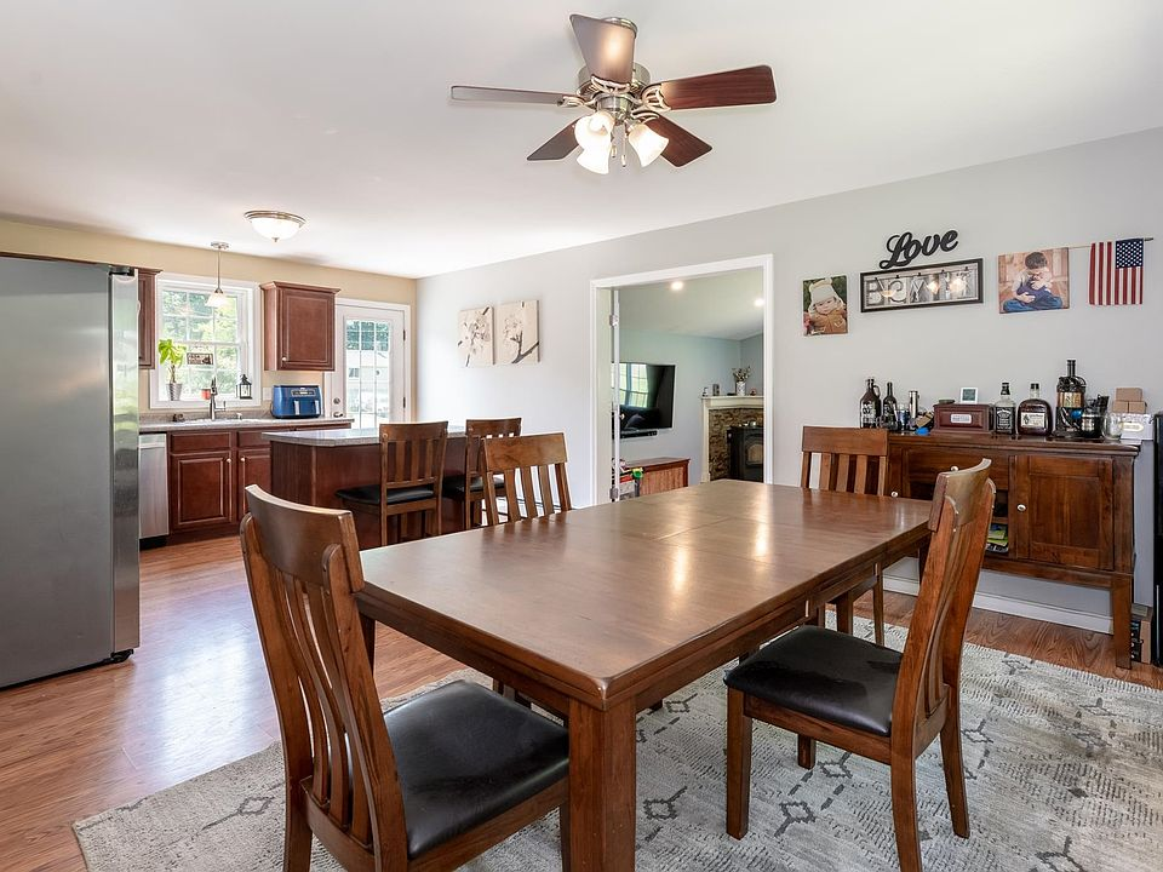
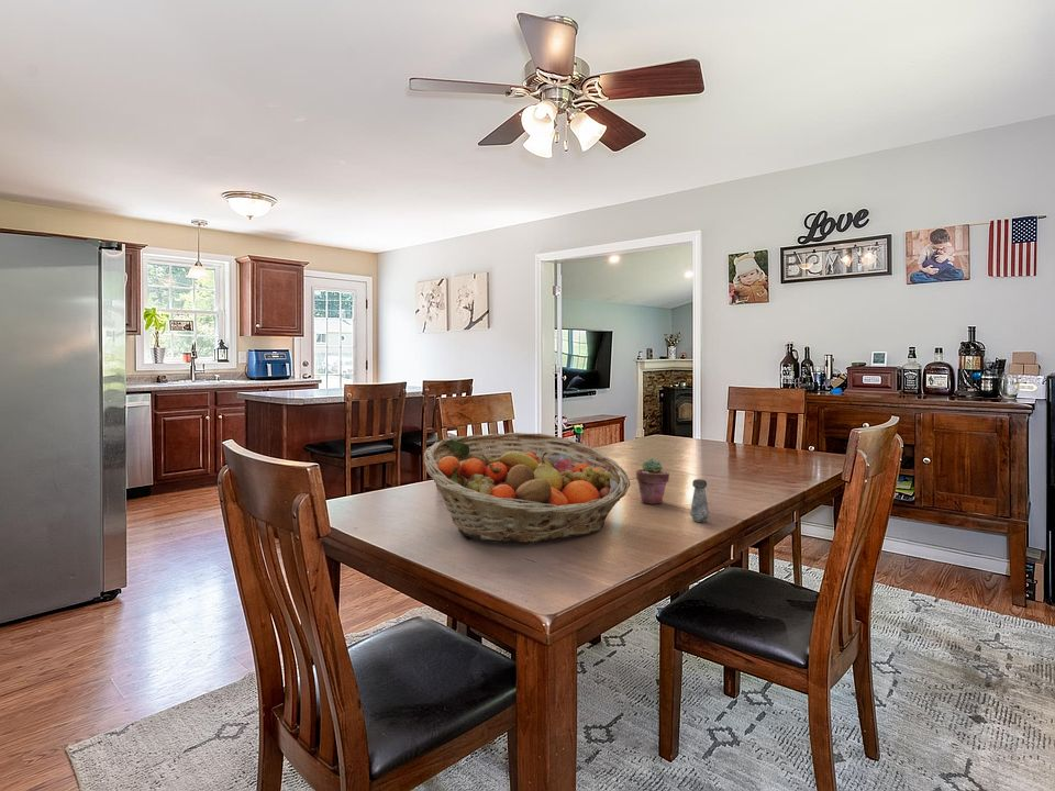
+ potted succulent (652, 480)
+ salt shaker (699, 500)
+ fruit basket (528, 481)
